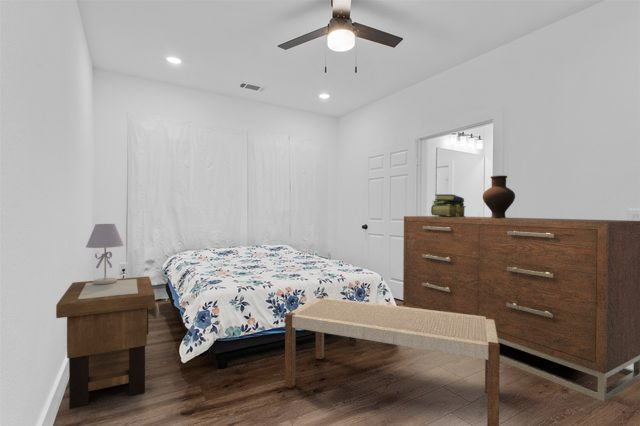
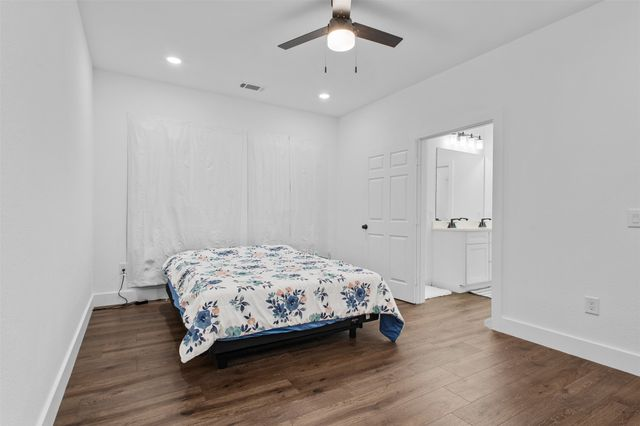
- side table (114, 333)
- stack of books (448, 205)
- table lamp (105, 253)
- dresser (499, 282)
- bench (389, 343)
- vase (498, 196)
